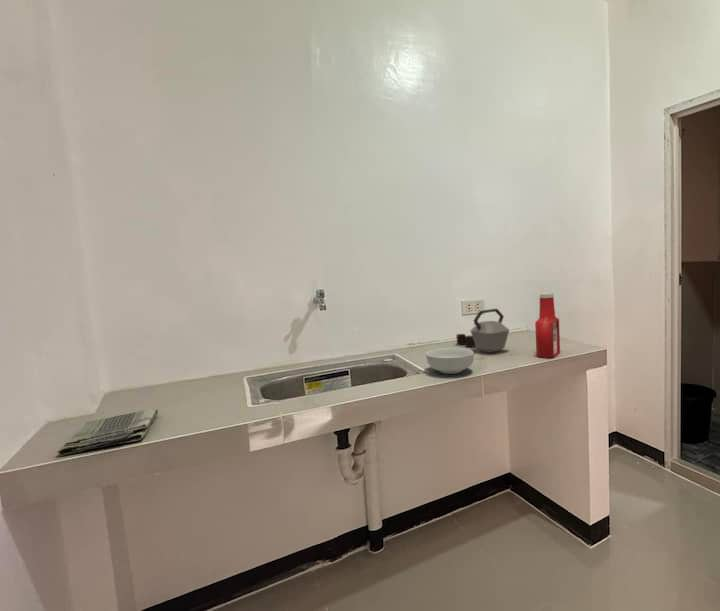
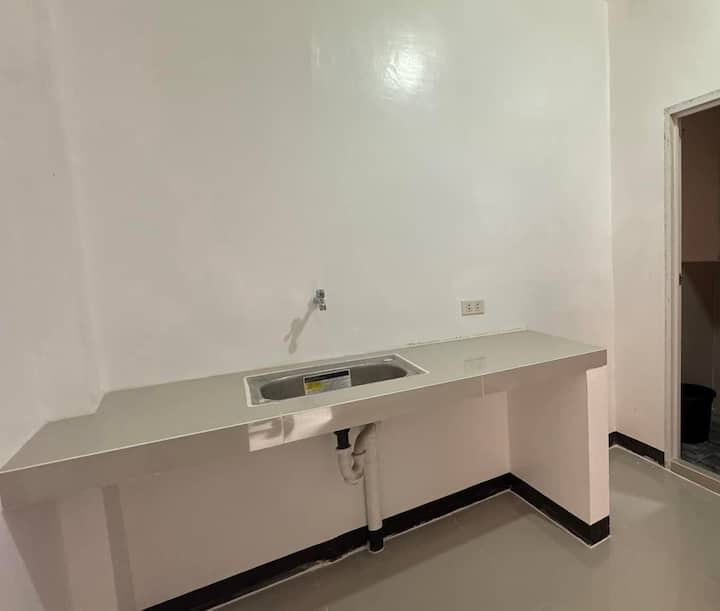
- dish towel (113, 428)
- kettle (477, 328)
- soap bottle (547, 323)
- cereal bowl (449, 361)
